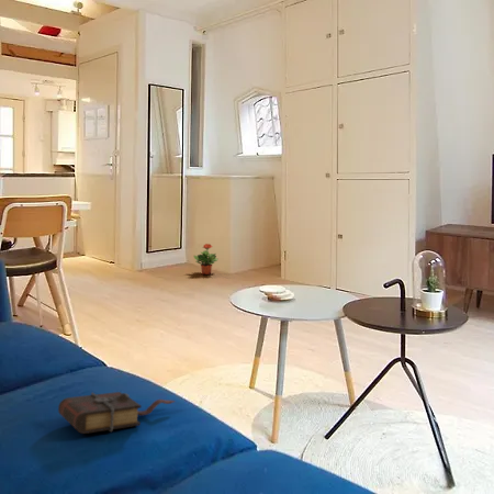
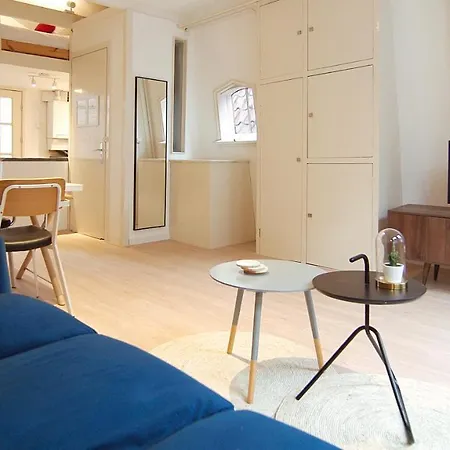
- potted plant (206, 258)
- book (124, 406)
